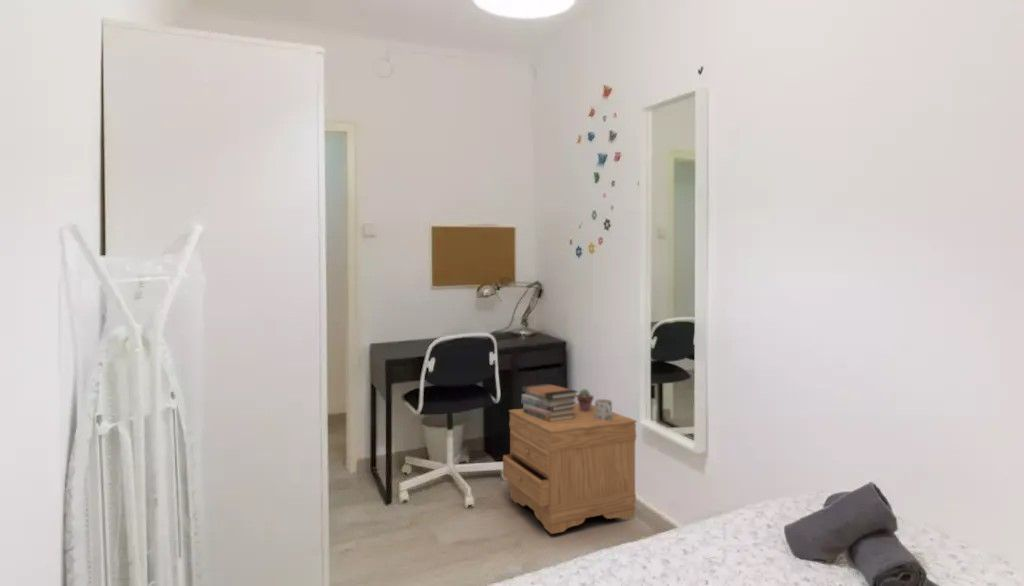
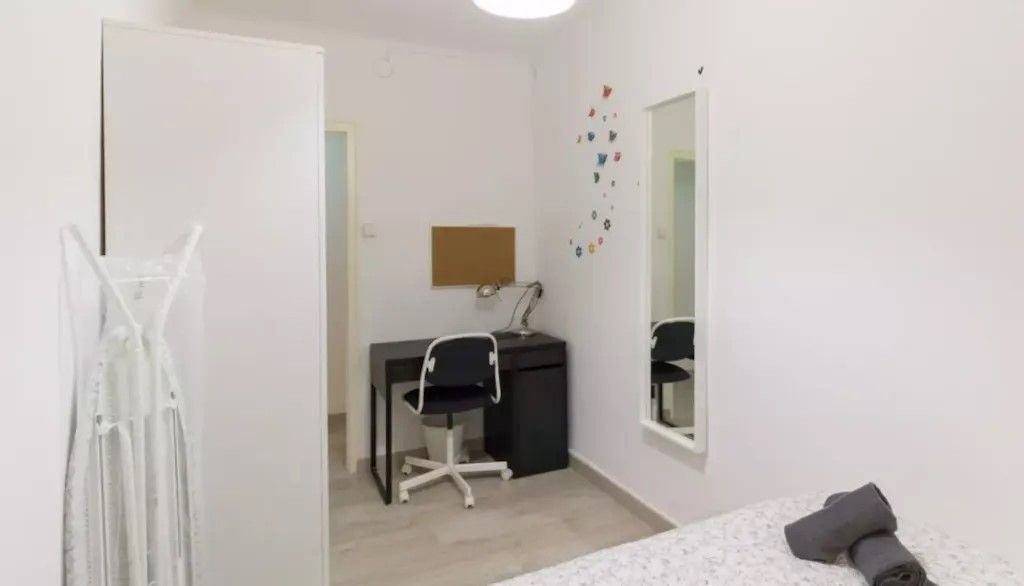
- mug (604, 409)
- book stack (548, 401)
- nightstand (565, 462)
- potted succulent (585, 399)
